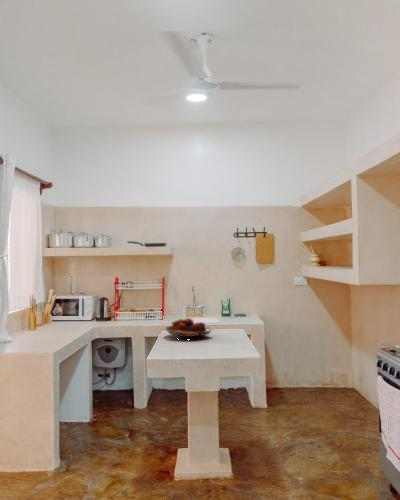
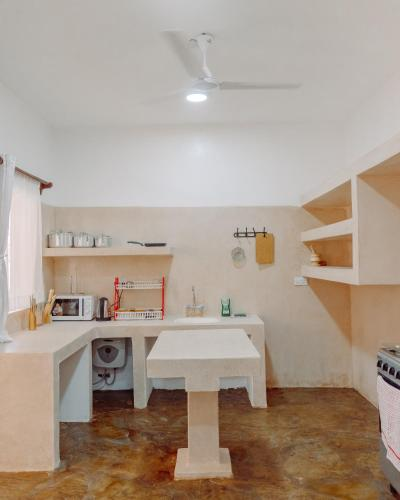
- fruit basket (187, 327)
